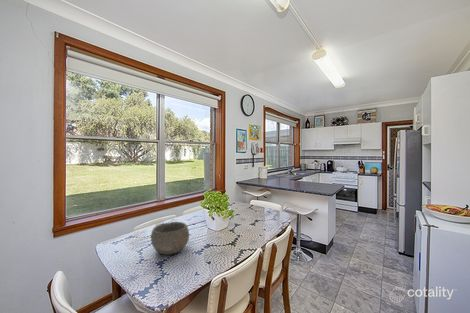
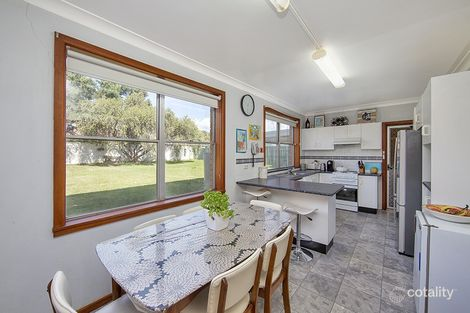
- bowl (170, 238)
